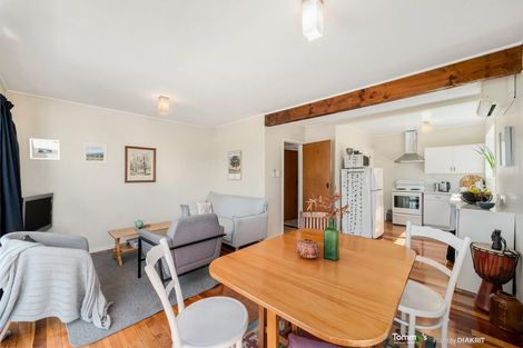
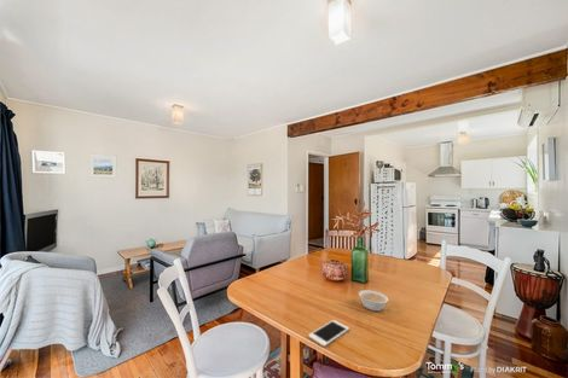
+ cell phone (329, 332)
+ legume (373, 300)
